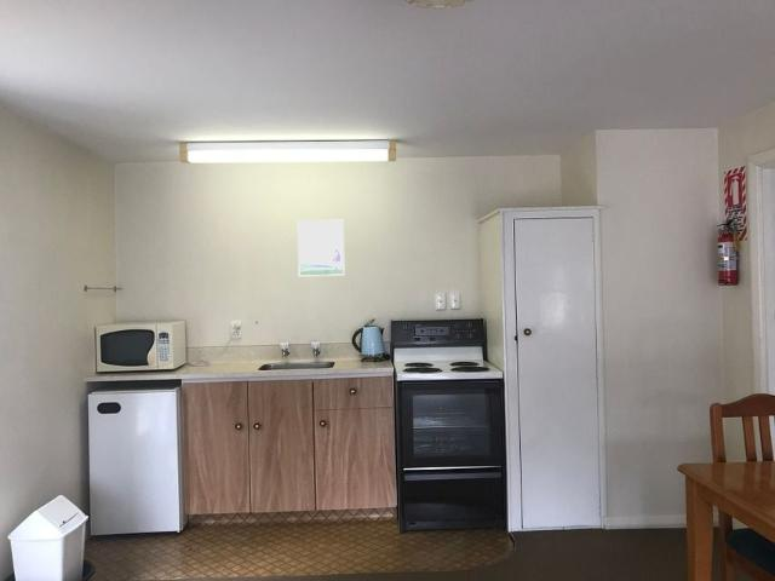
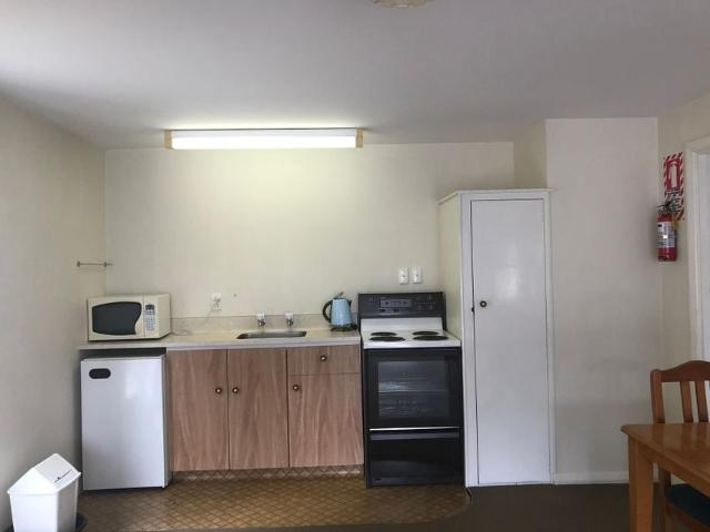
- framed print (321, 248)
